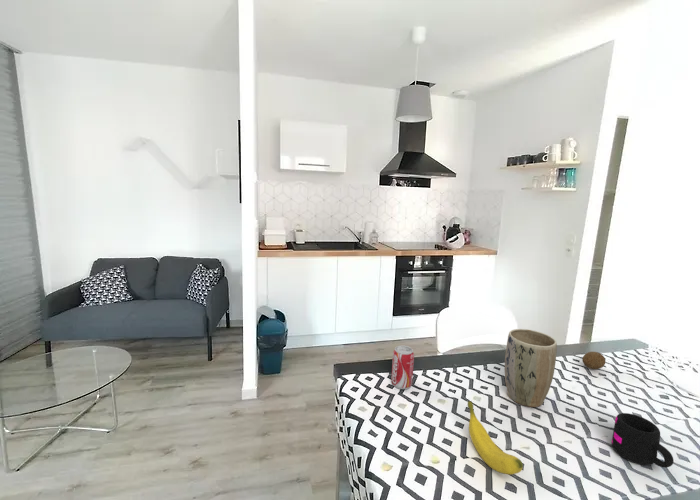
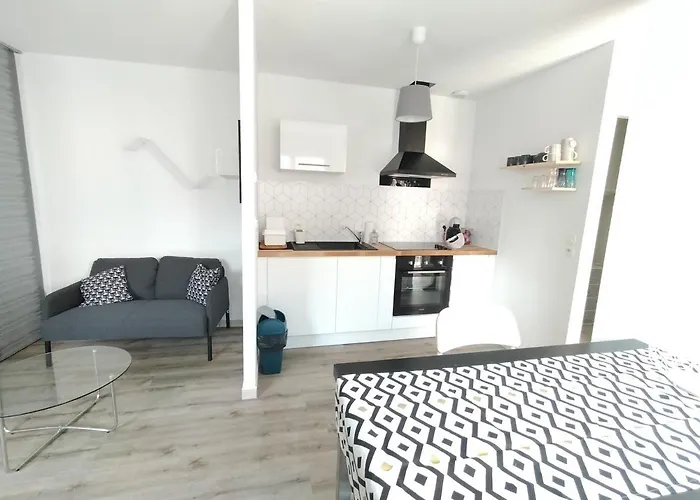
- plant pot (528, 367)
- mug (642, 444)
- beverage can (402, 366)
- fruit (593, 360)
- banana (491, 442)
